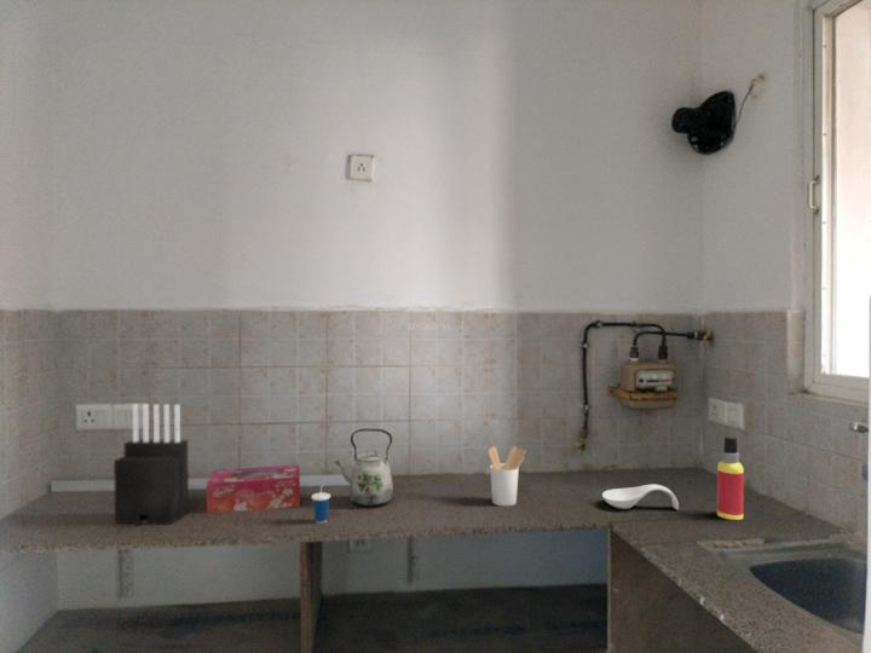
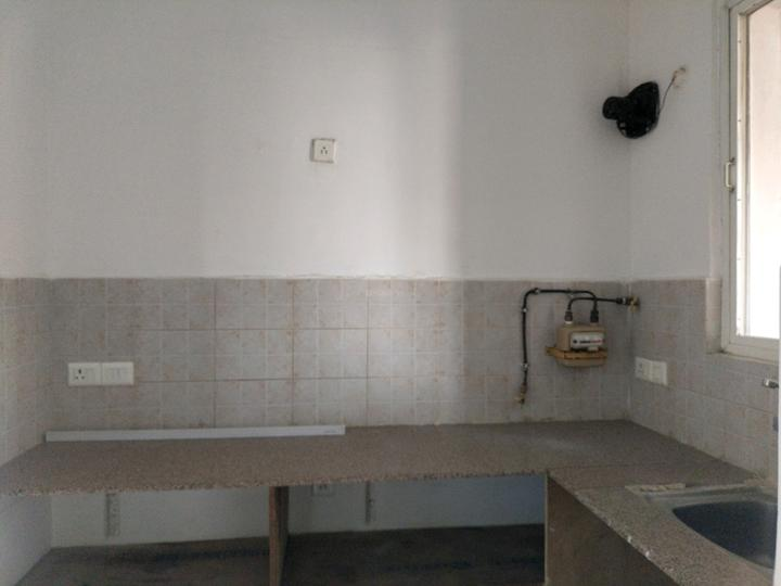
- kettle (363, 464)
- knife block (150, 462)
- spray bottle (729, 476)
- cup (321, 501)
- spoon rest (639, 496)
- utensil holder (508, 474)
- tissue box (255, 487)
